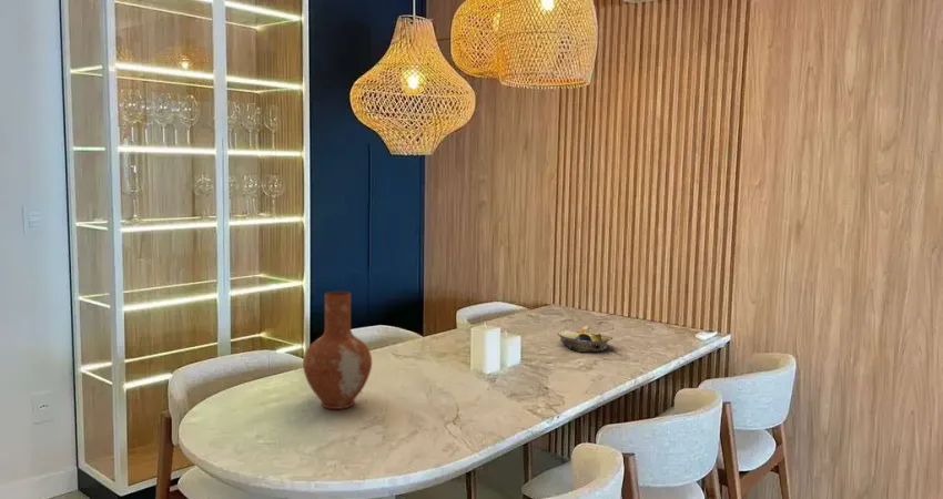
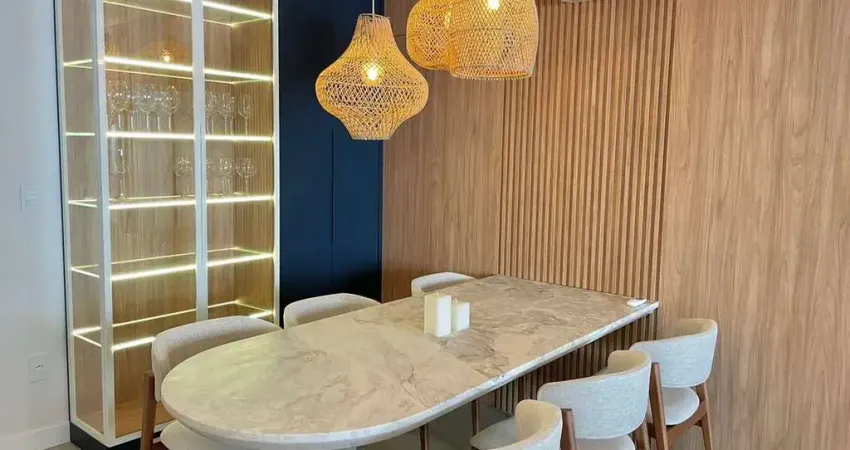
- decorative bowl (589, 336)
- vase (337, 348)
